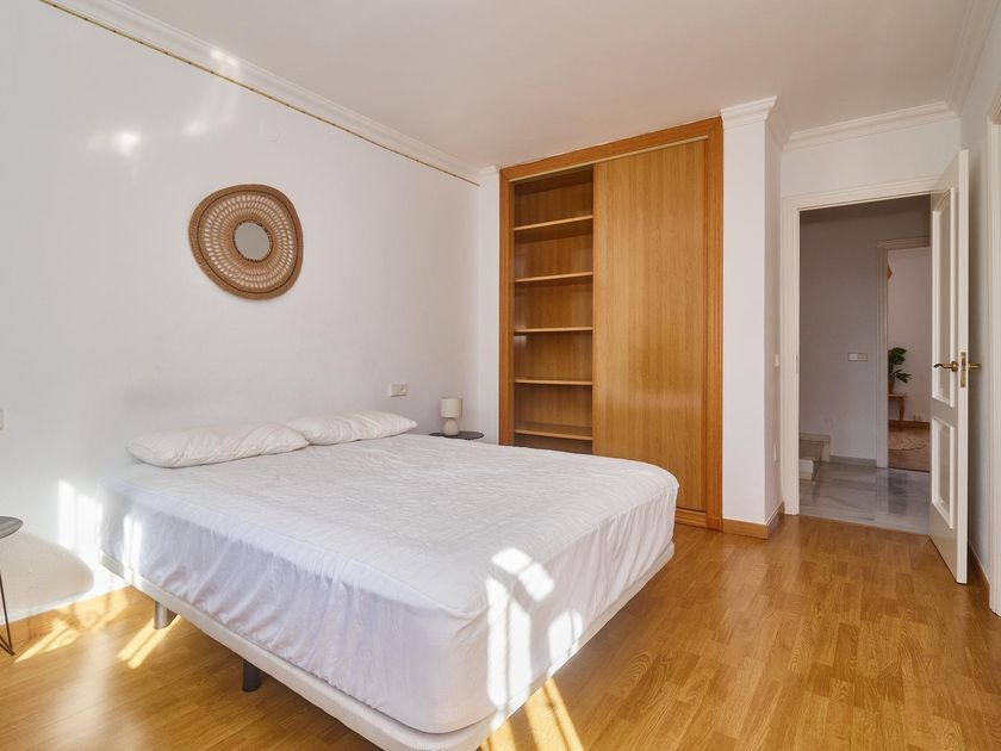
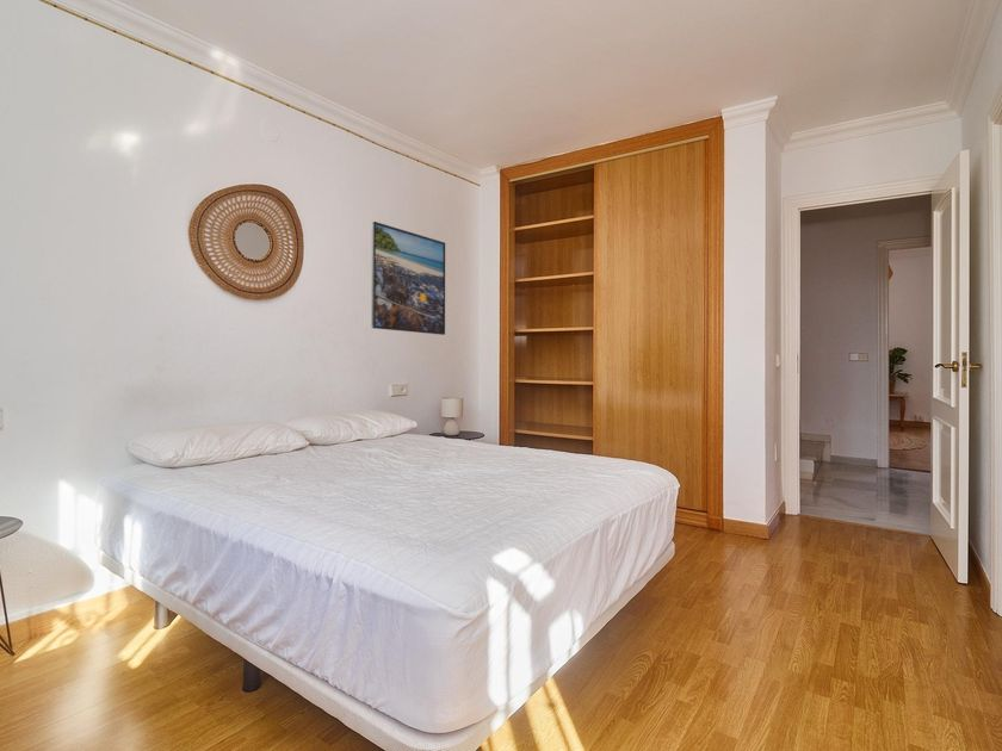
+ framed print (410, 281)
